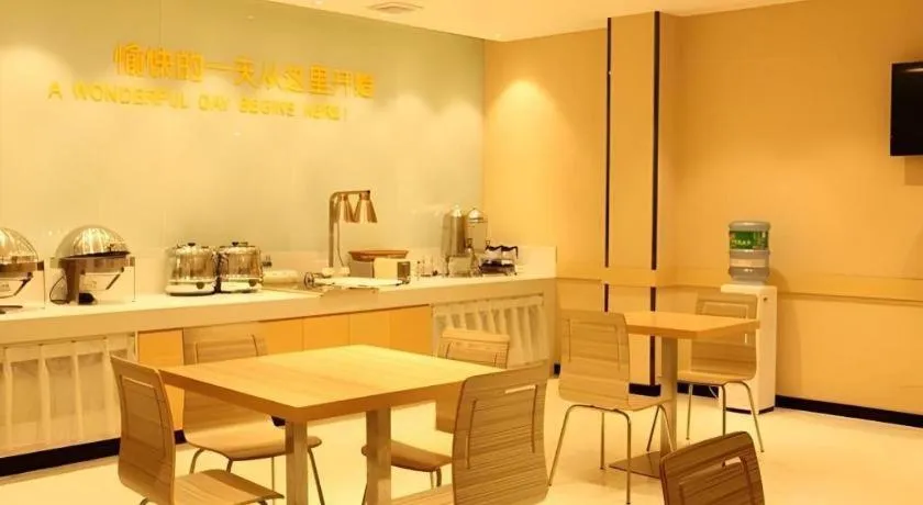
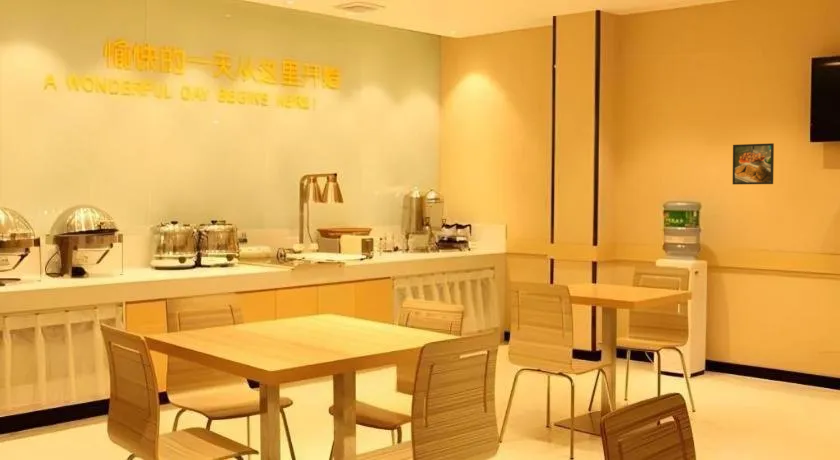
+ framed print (752, 164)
